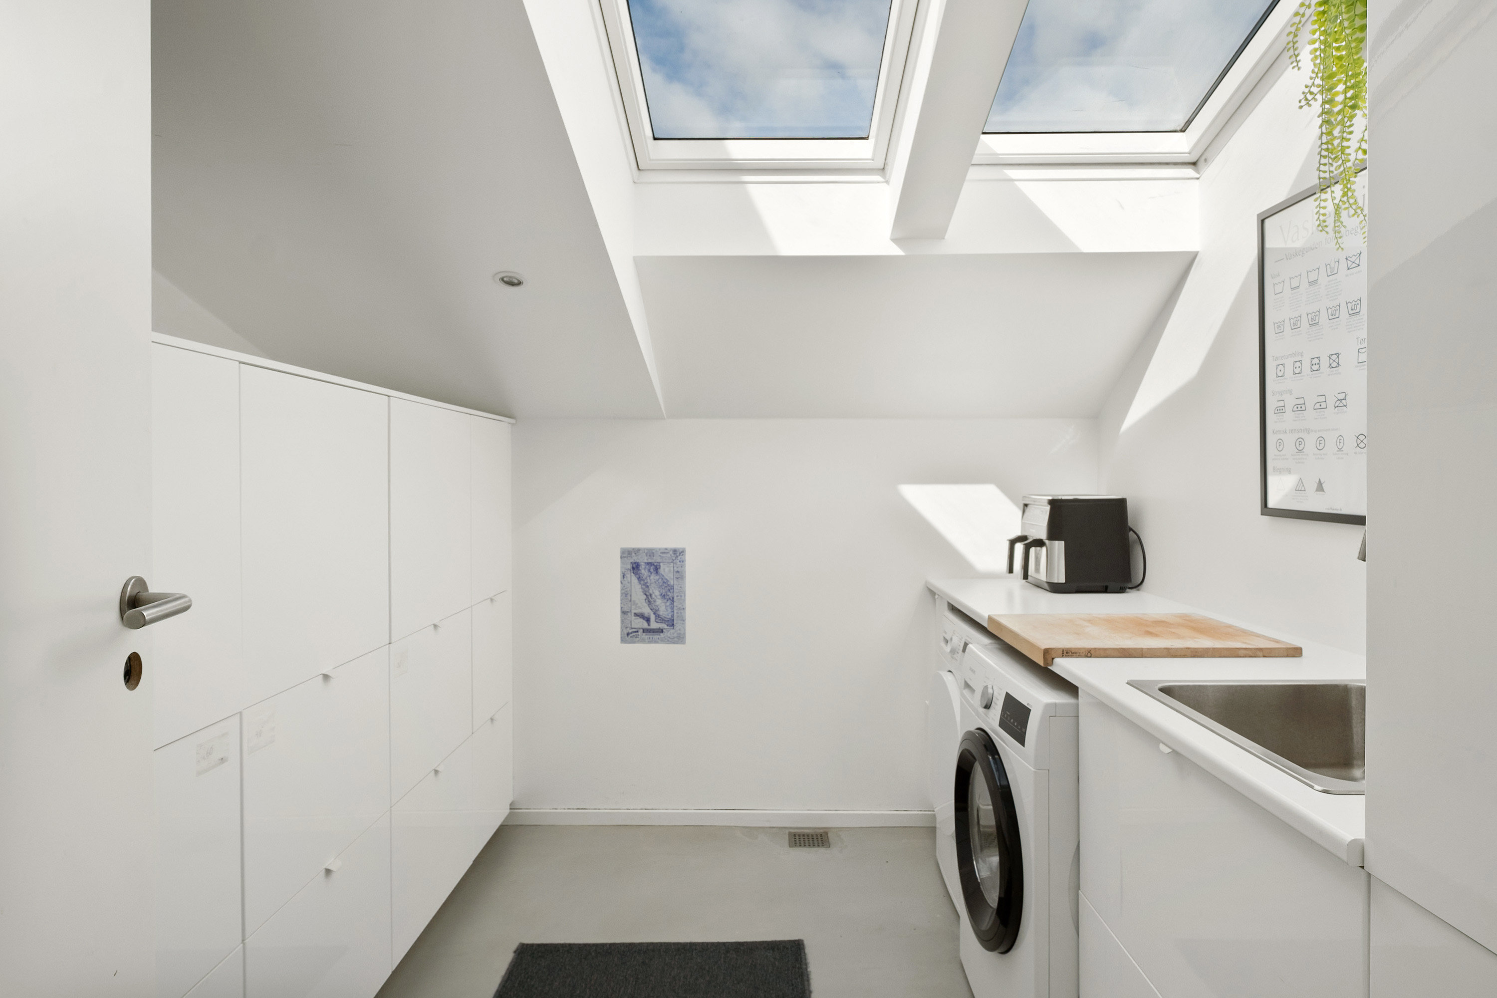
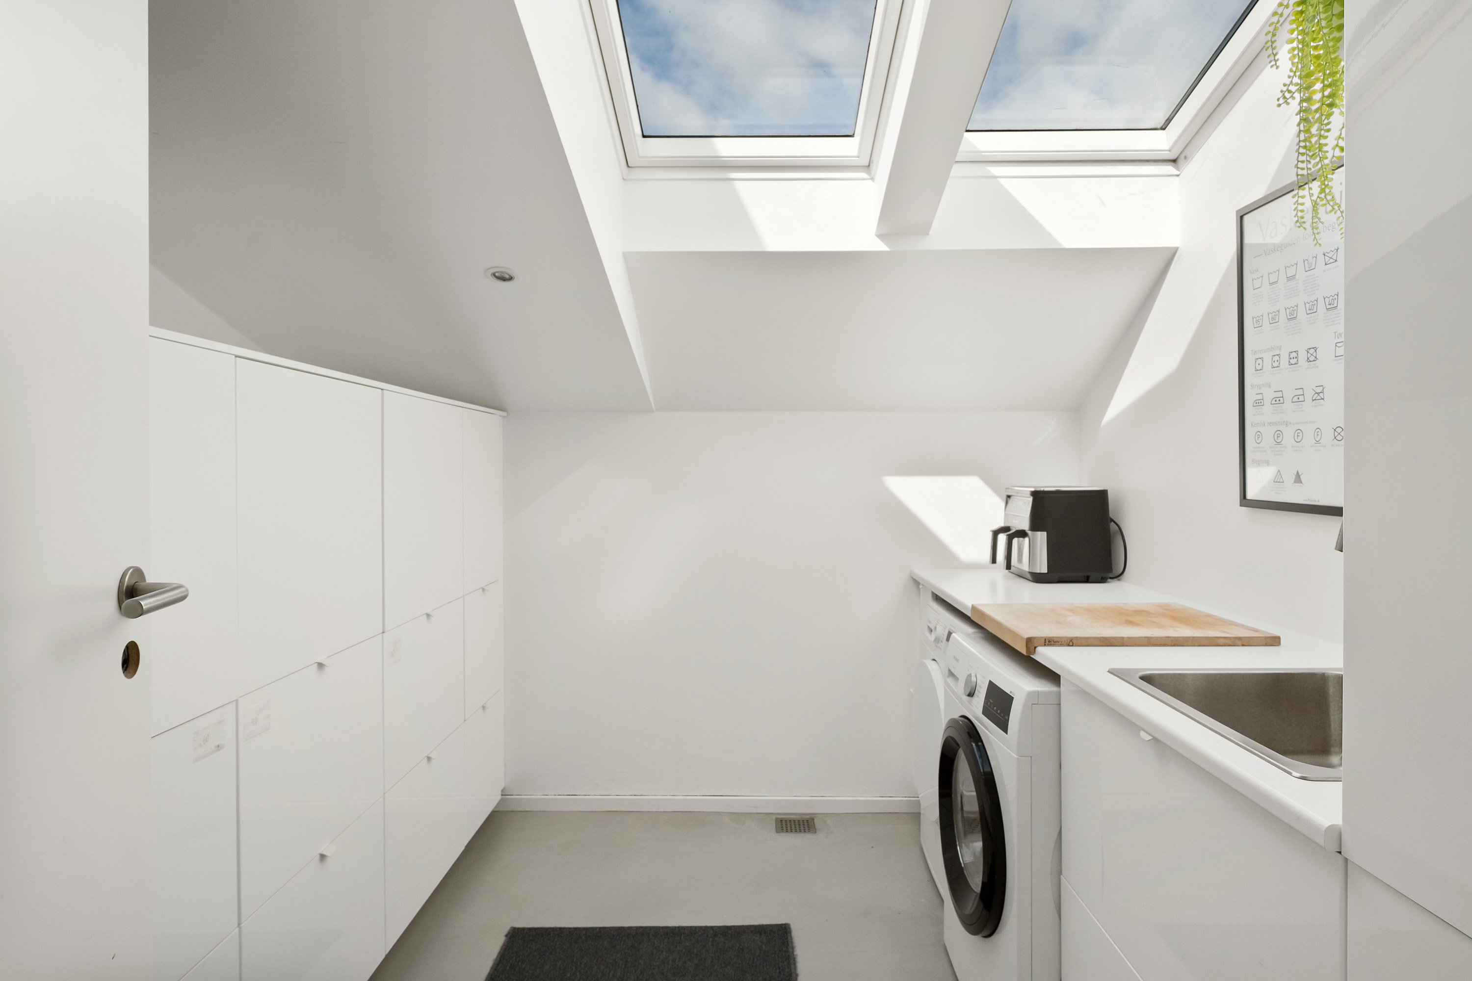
- wall art (653, 595)
